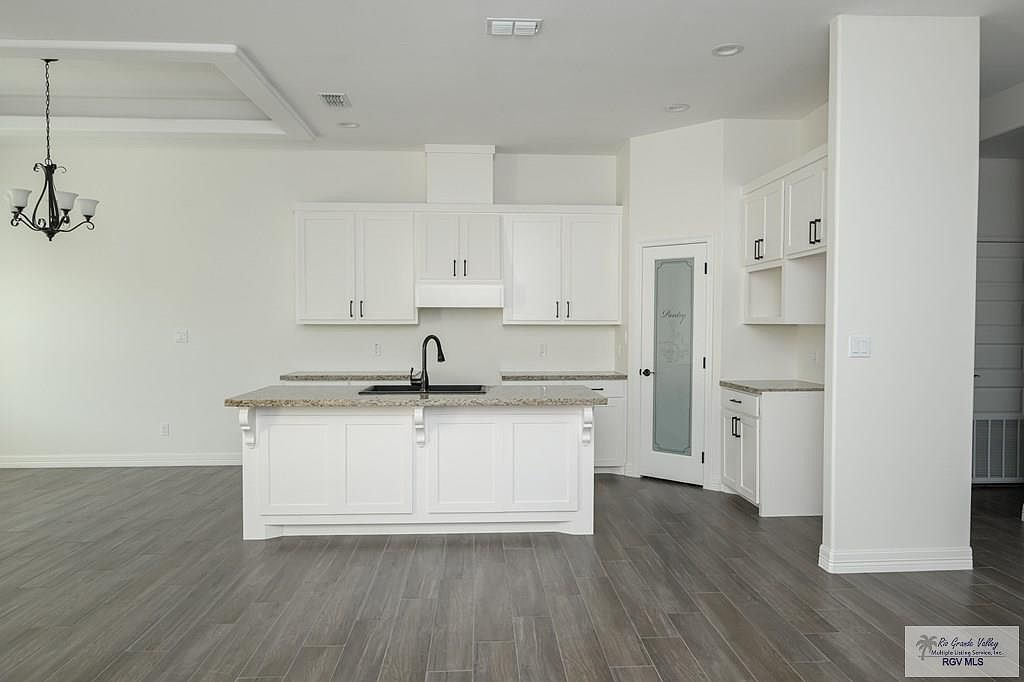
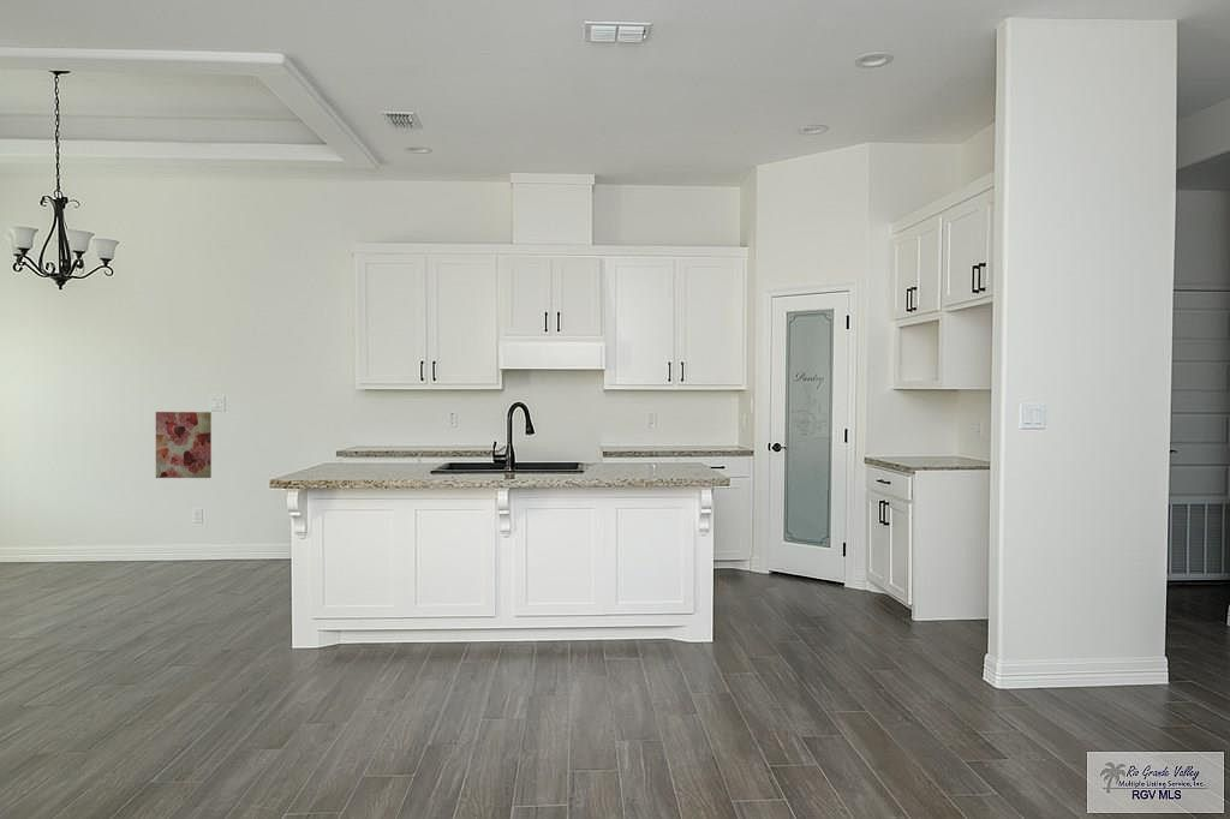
+ wall art (183, 444)
